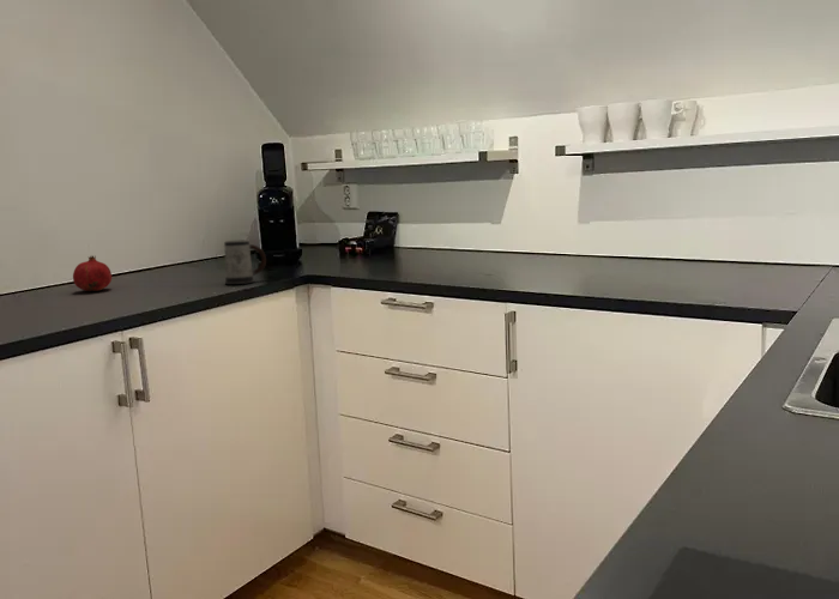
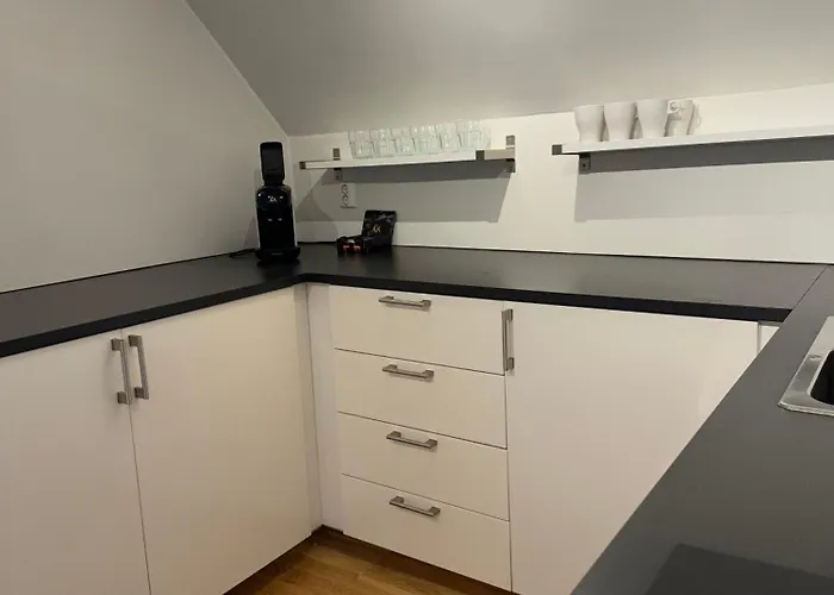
- fruit (91, 272)
- mug (245, 261)
